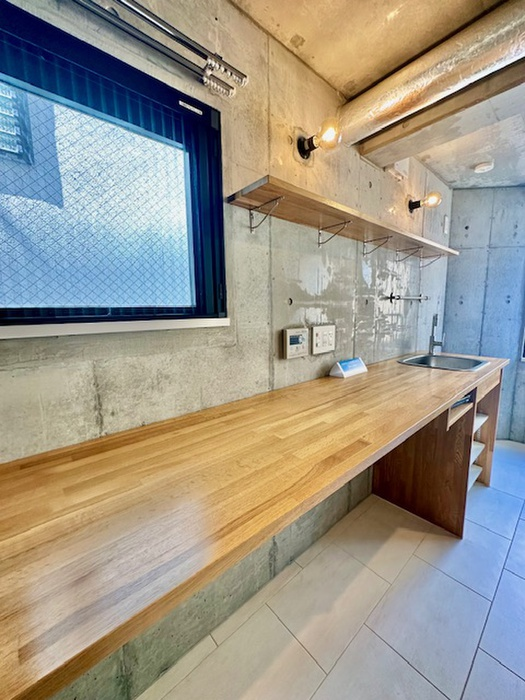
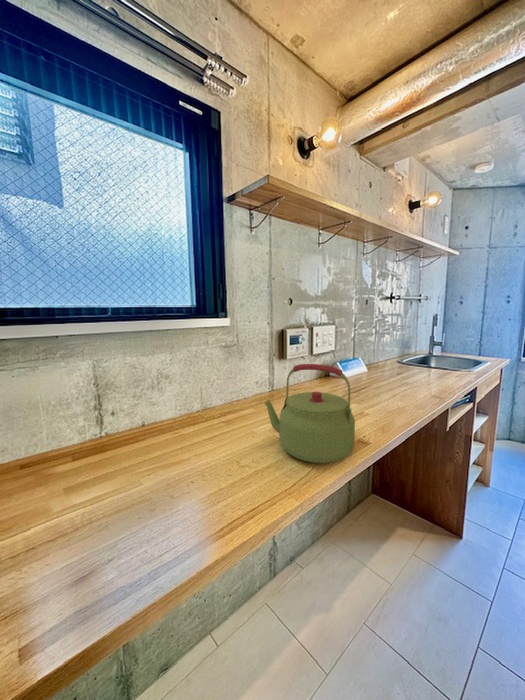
+ kettle (305, 404)
